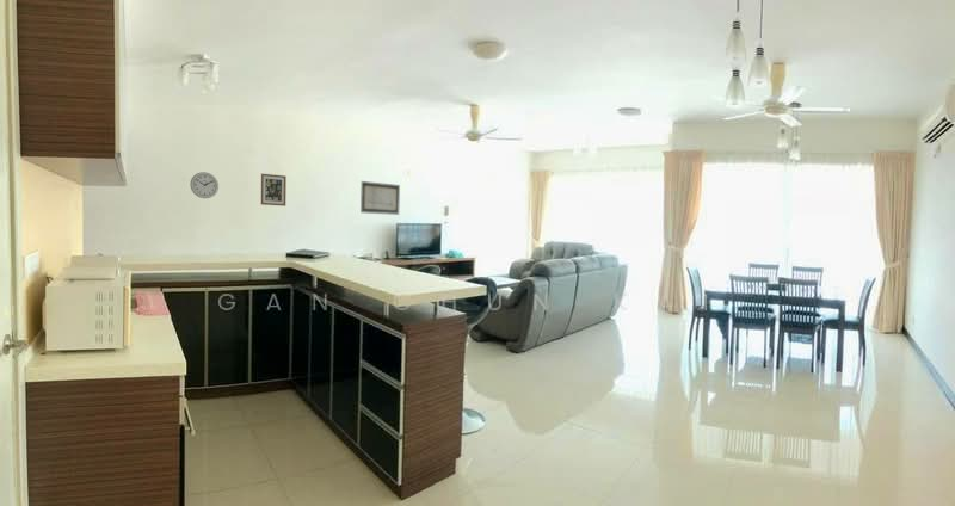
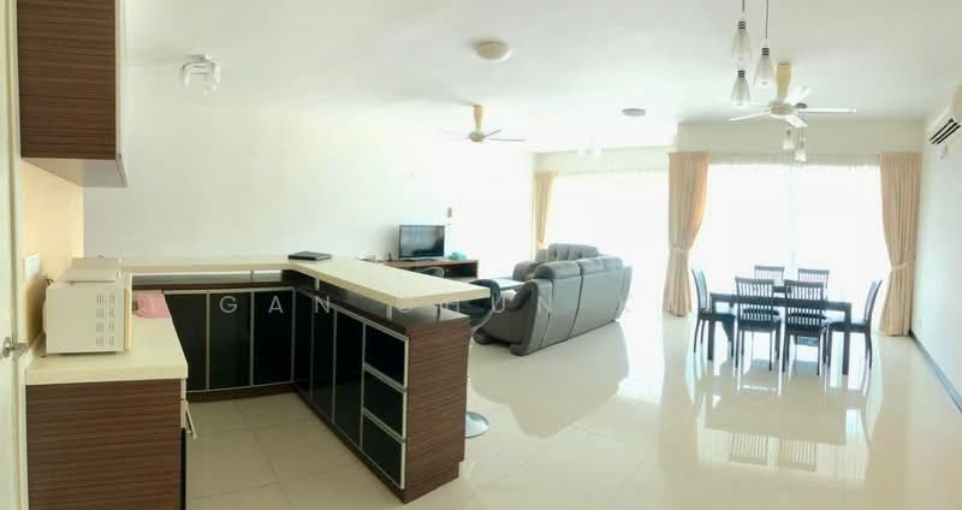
- wall art (273, 190)
- wall clock (204, 185)
- wall art (380, 198)
